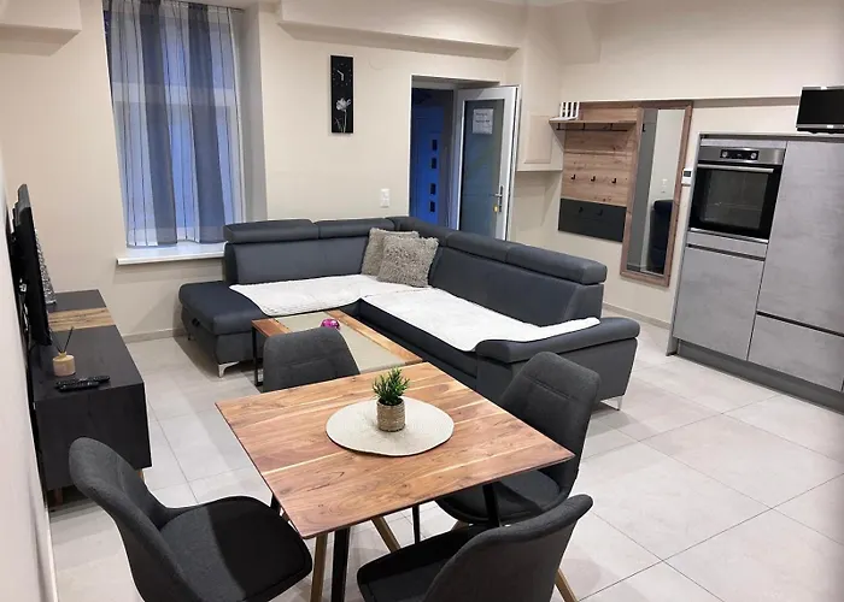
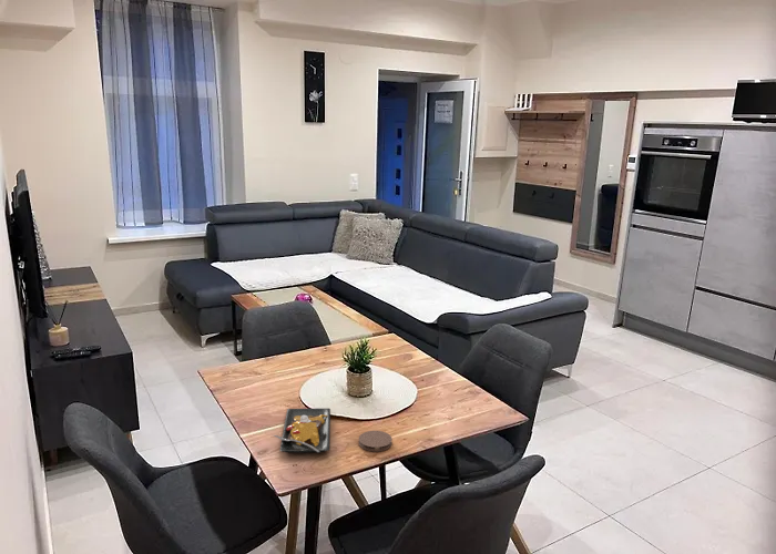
+ plate (302, 425)
+ coaster (375, 440)
